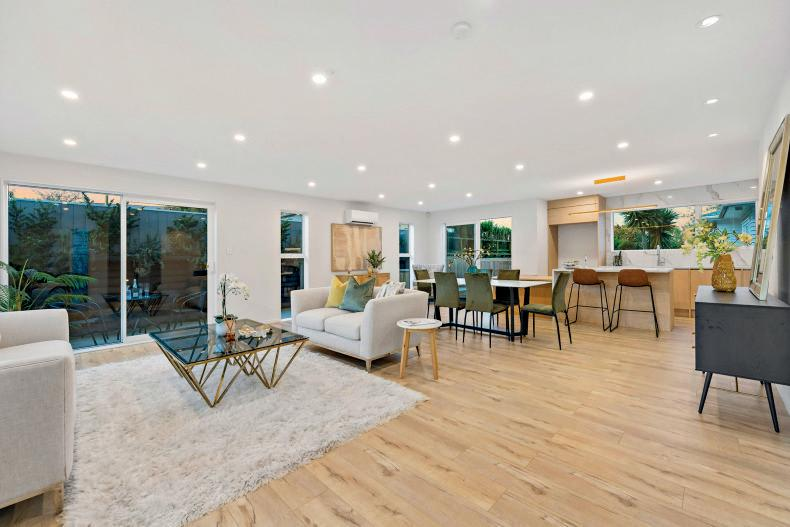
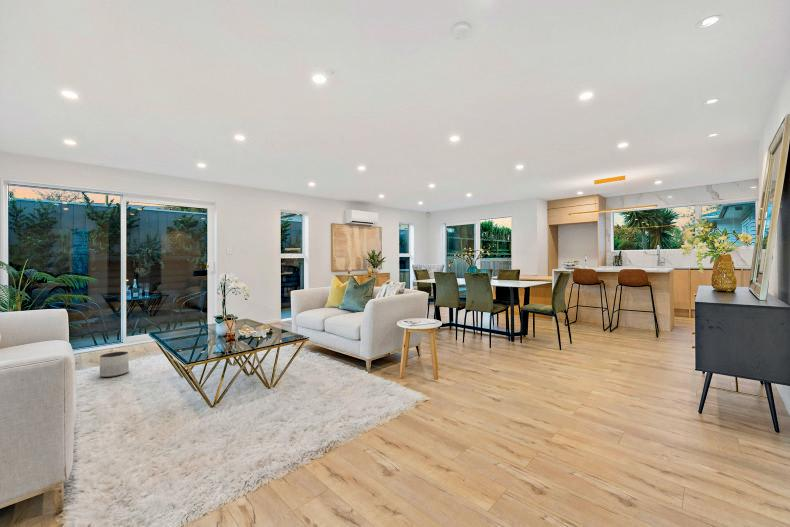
+ planter (114, 364)
